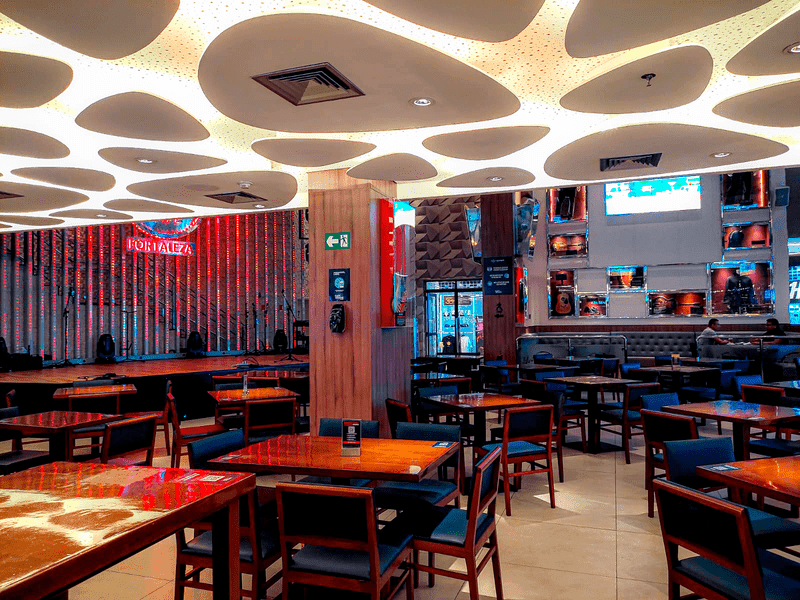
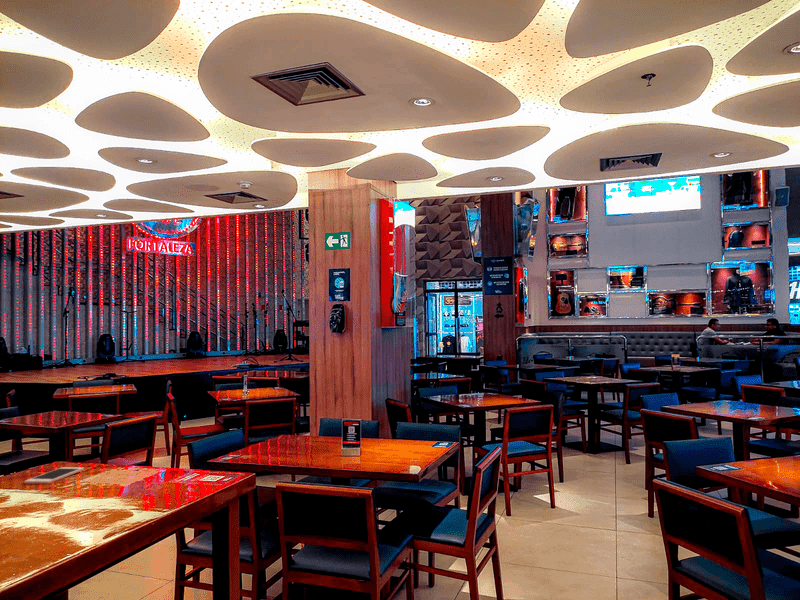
+ cell phone (55, 475)
